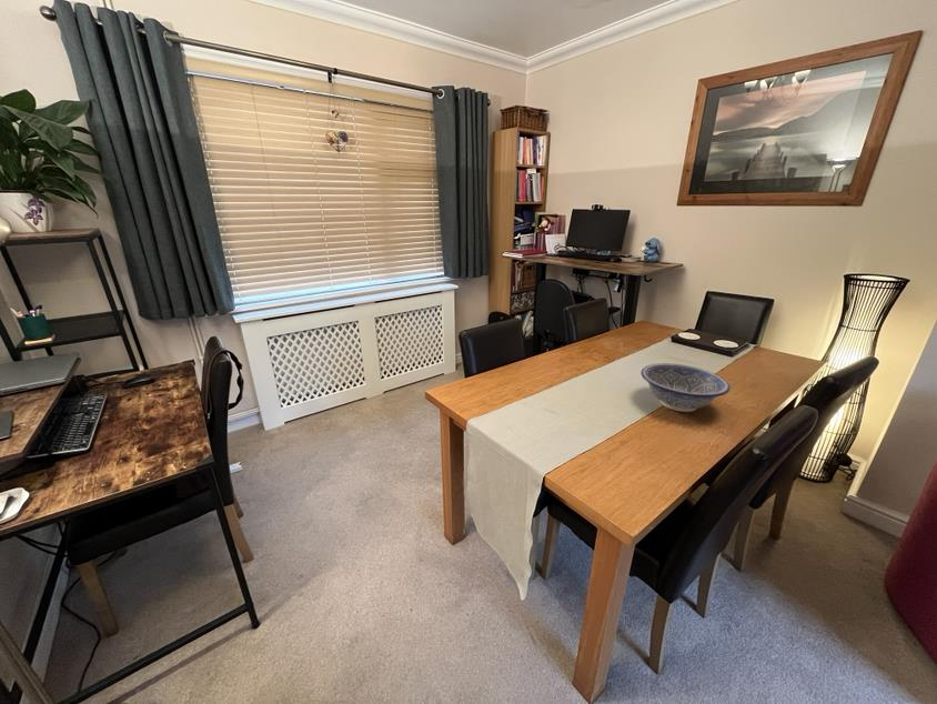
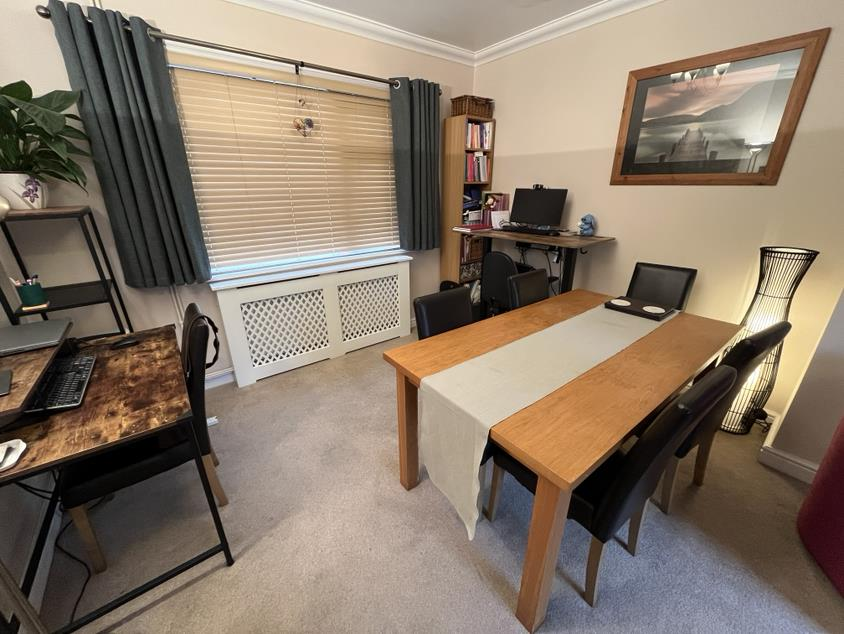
- decorative bowl (681, 391)
